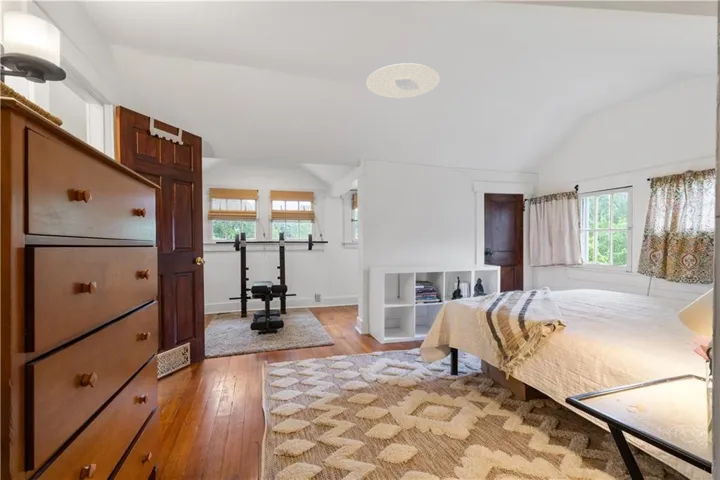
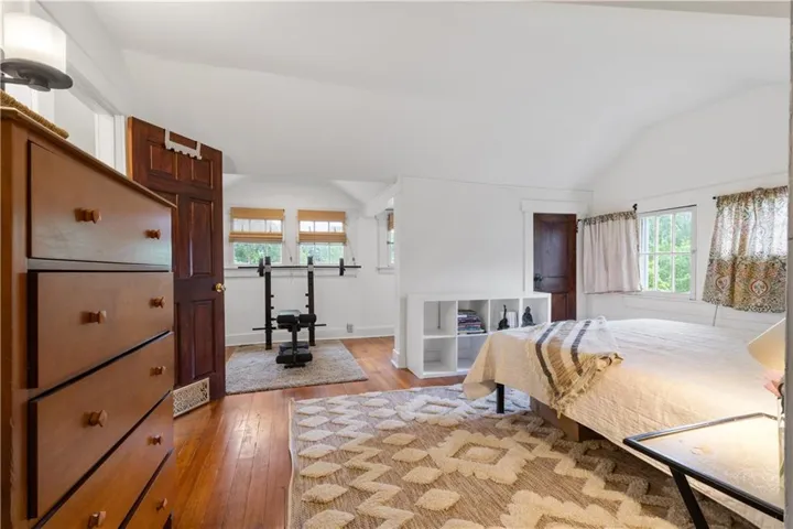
- ceiling light (402, 79)
